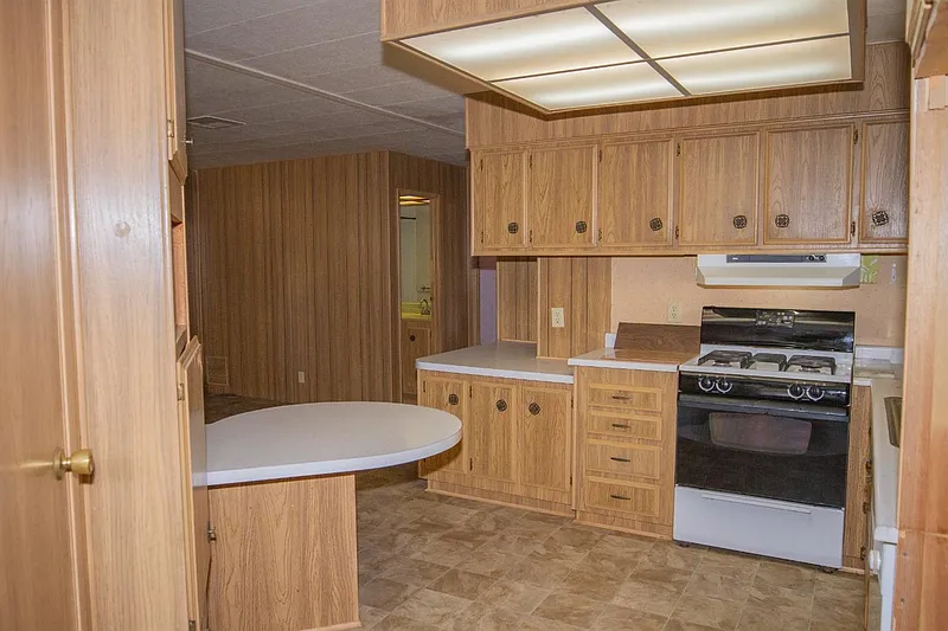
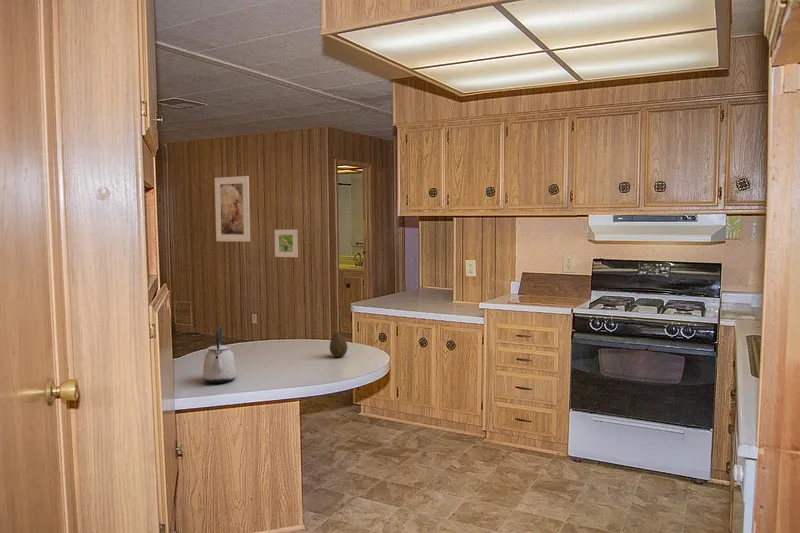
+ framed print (232, 209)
+ fruit (338, 344)
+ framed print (286, 243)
+ kettle (218, 355)
